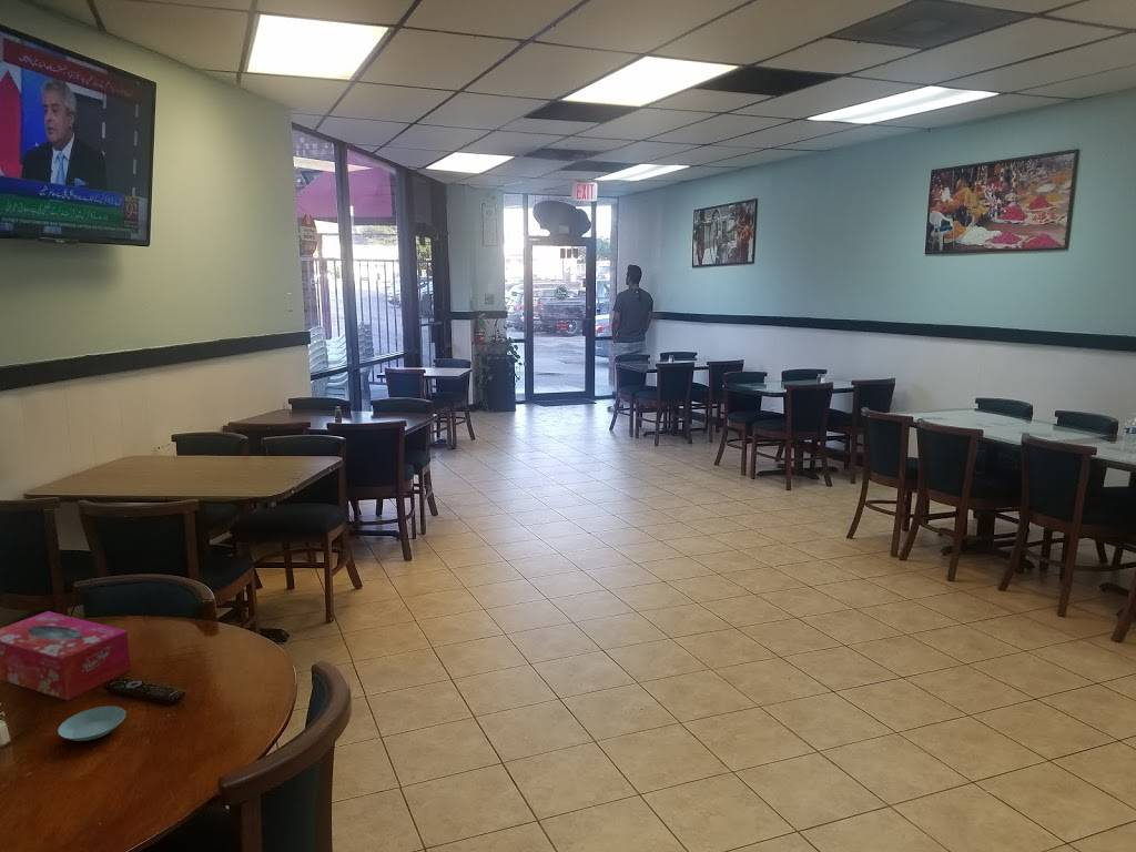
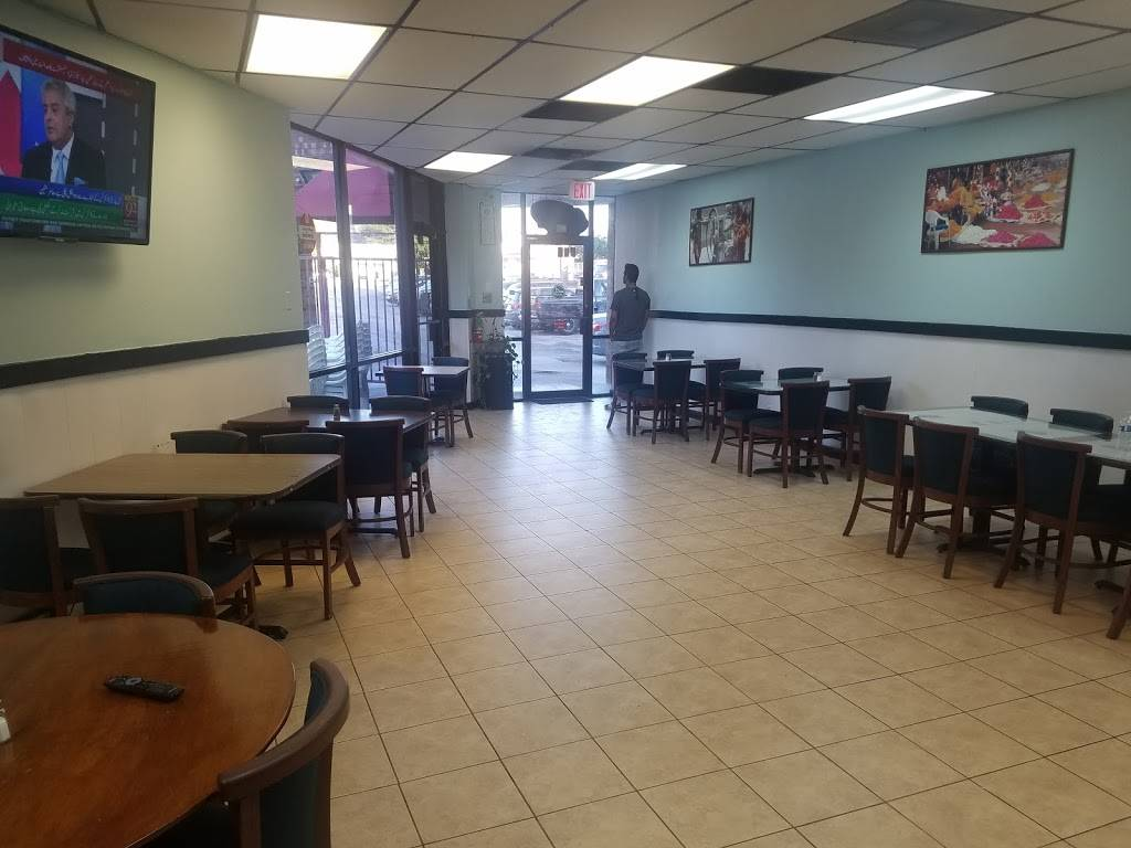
- tissue box (57, 652)
- saucer (92, 726)
